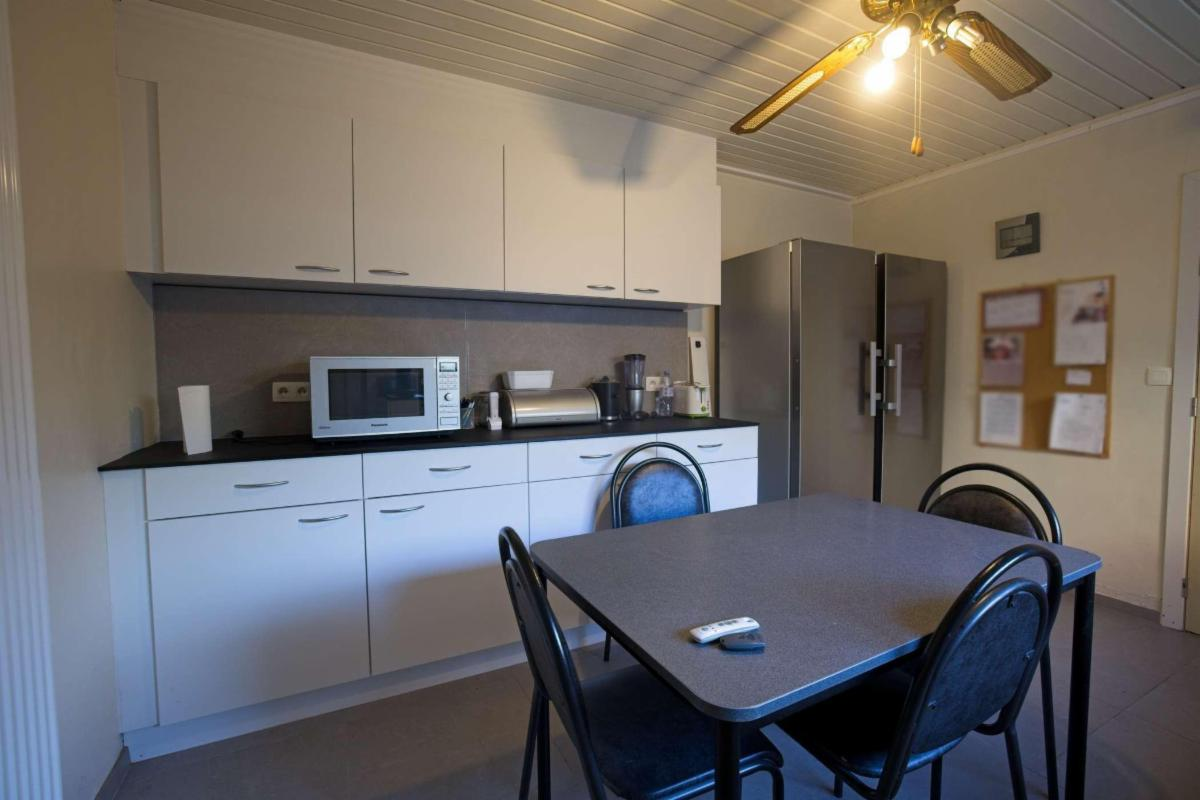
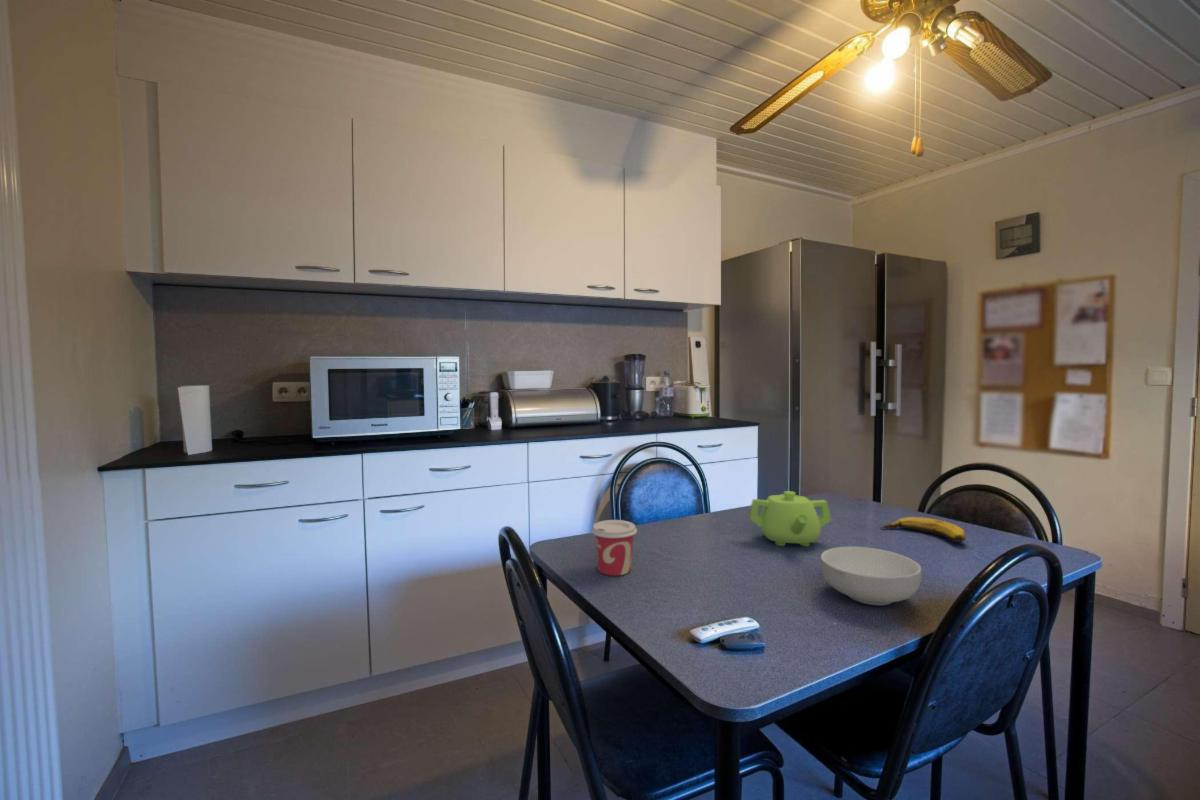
+ cup (614, 547)
+ cereal bowl (868, 578)
+ banana (924, 526)
+ teapot (790, 517)
